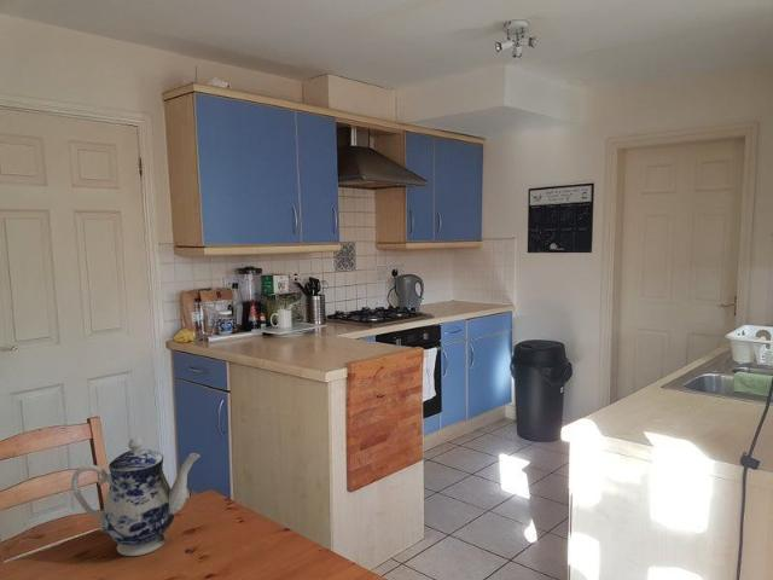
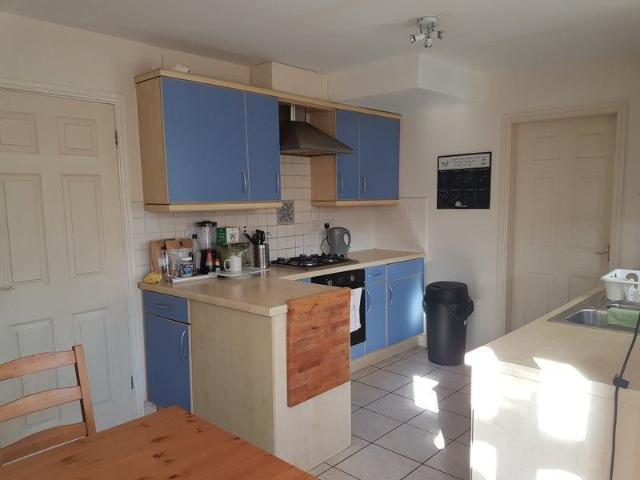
- teapot (138, 491)
